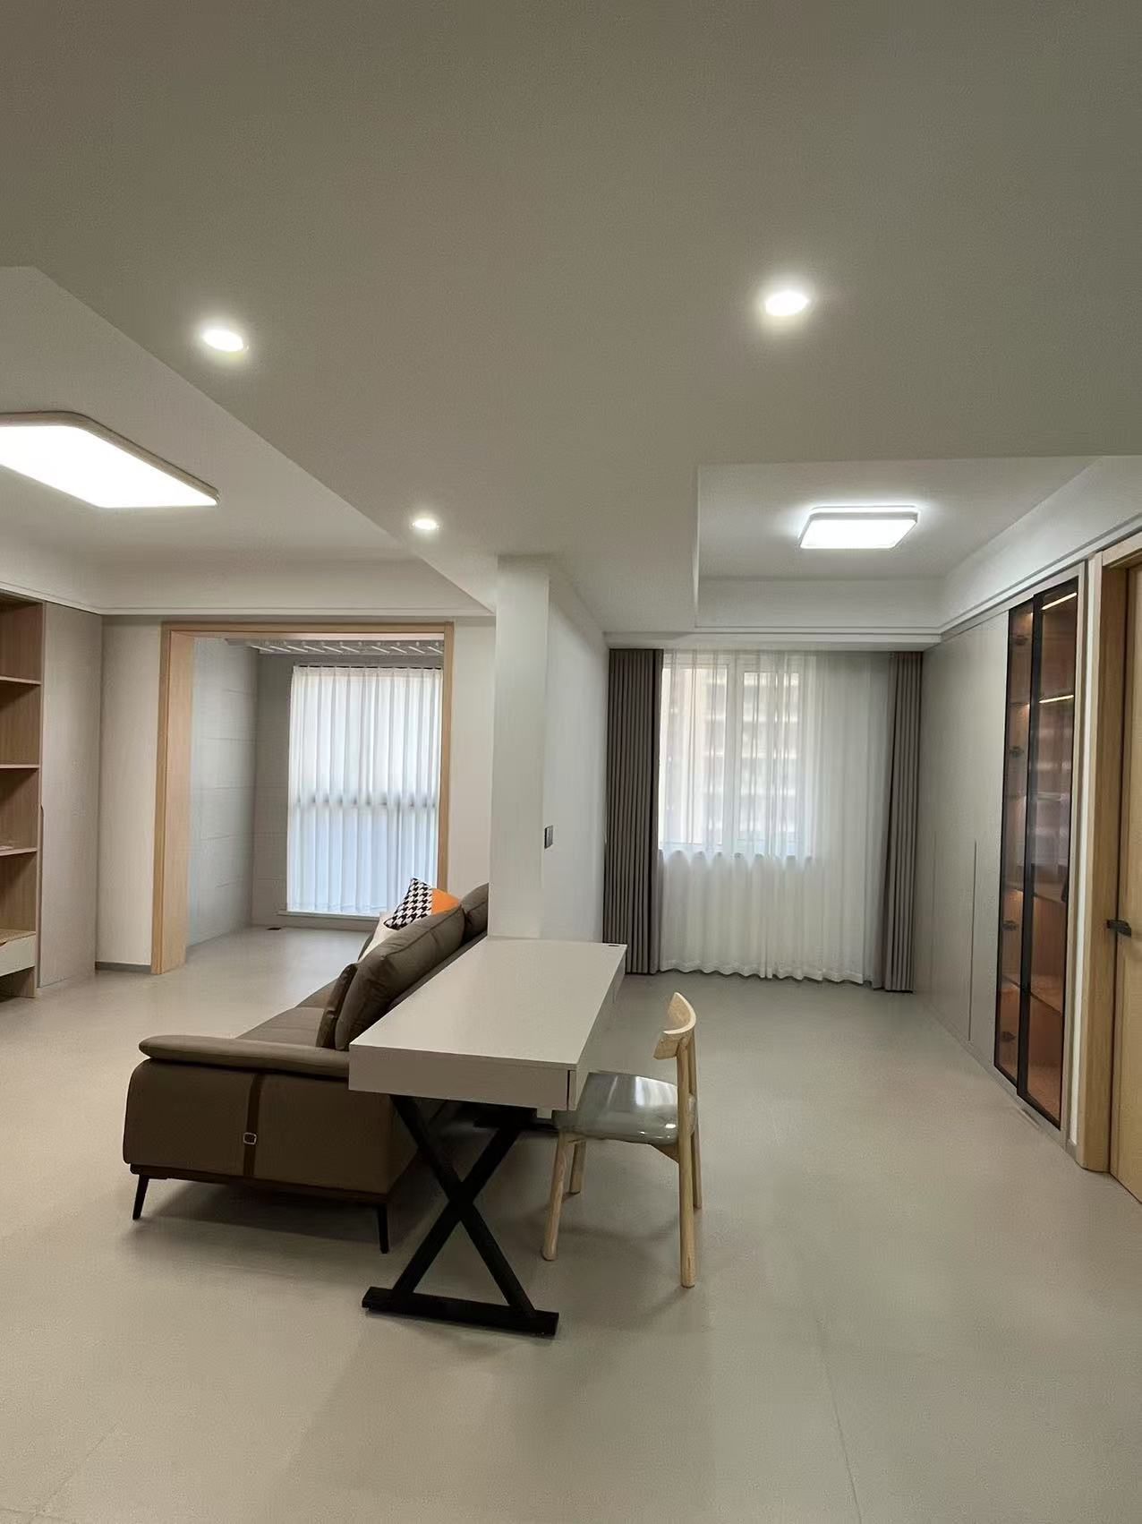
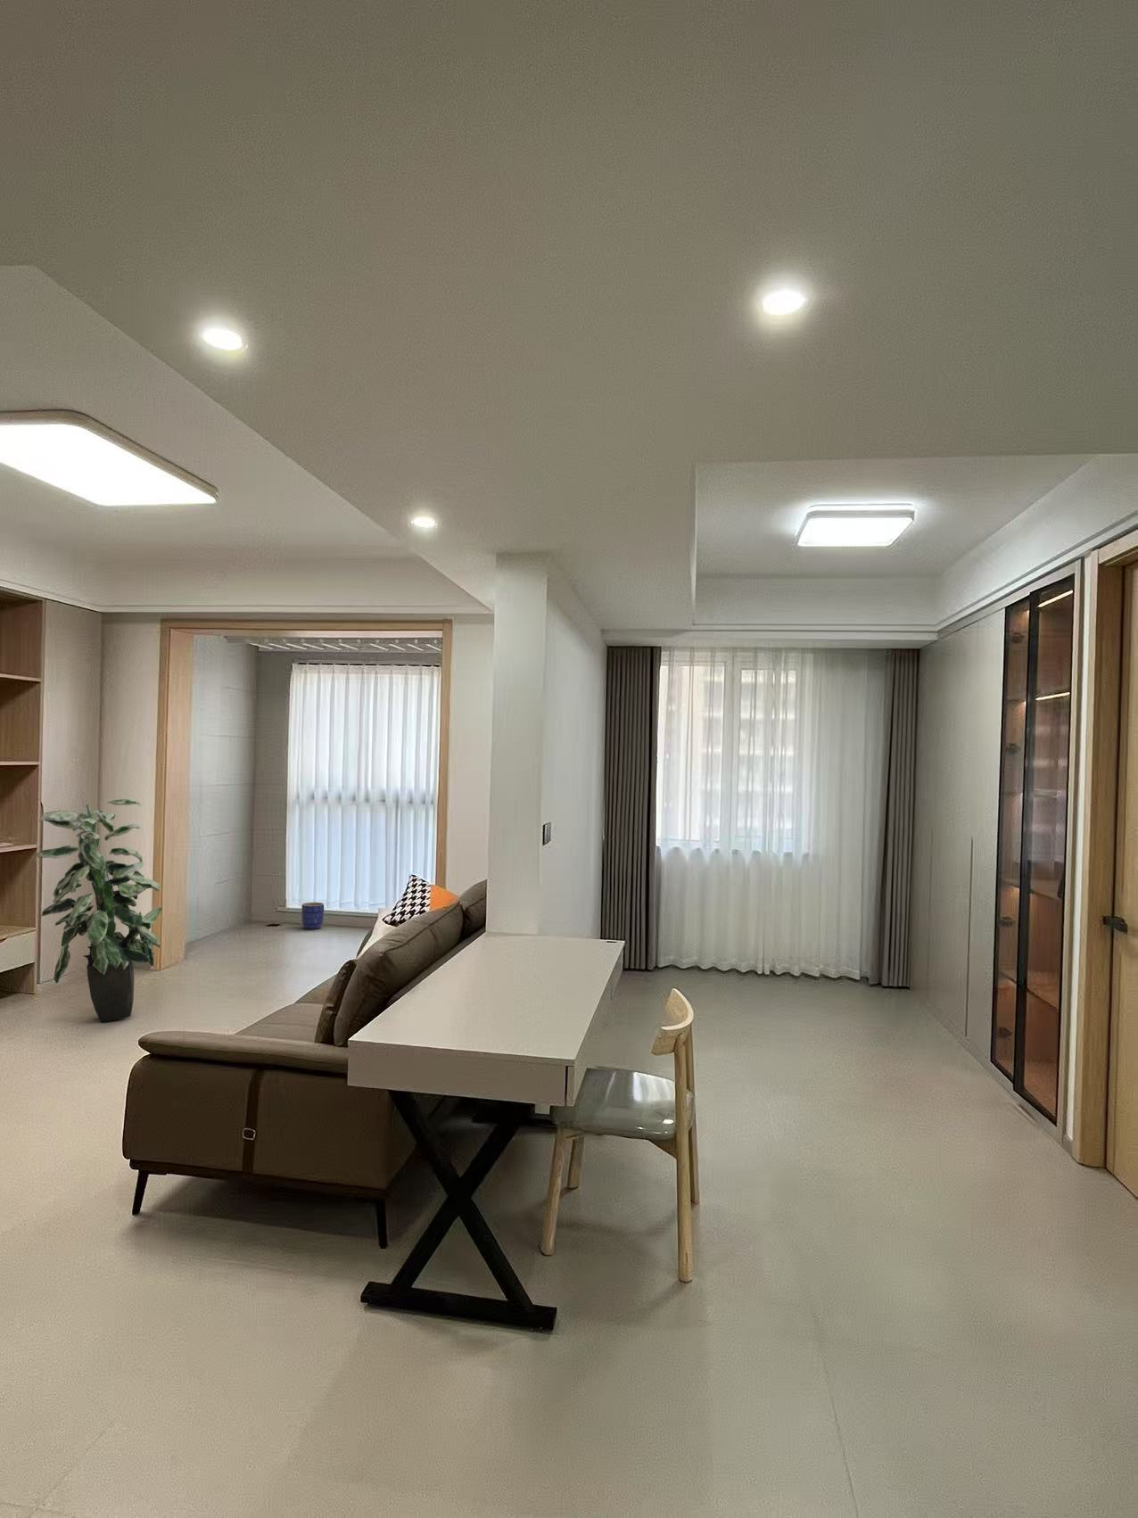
+ indoor plant (106, 910)
+ planter (312, 916)
